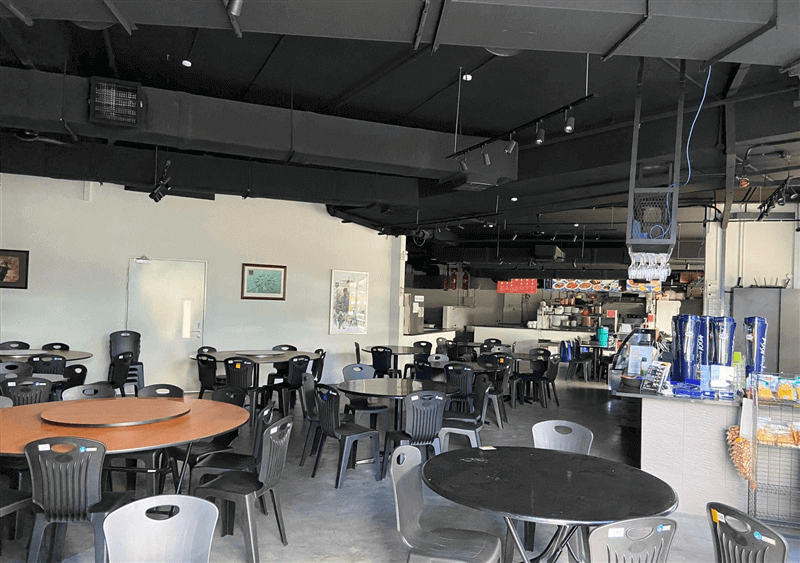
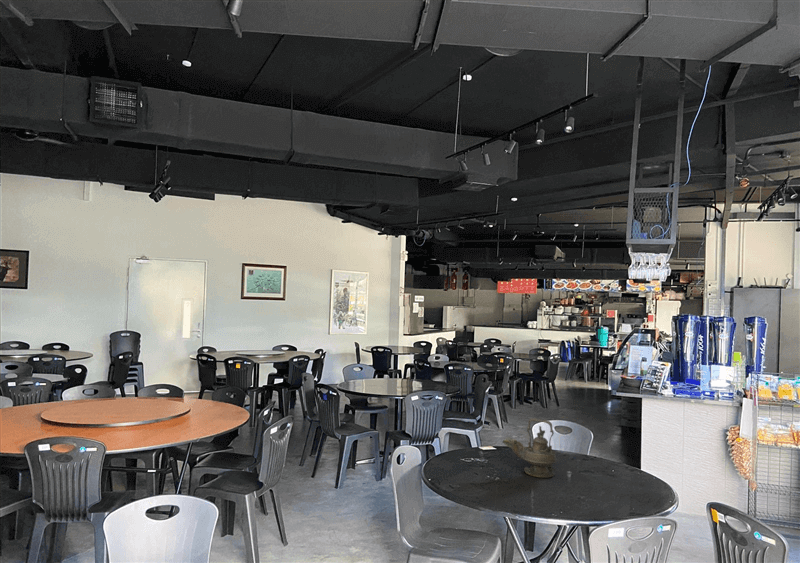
+ teapot (529, 444)
